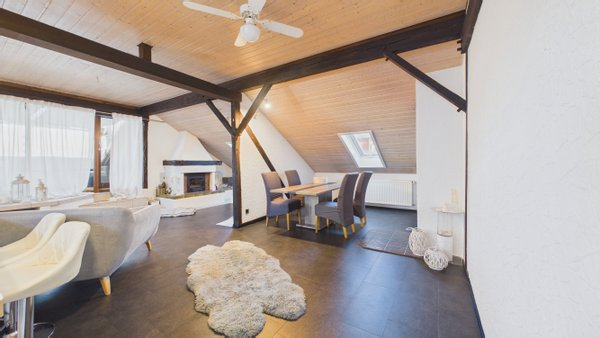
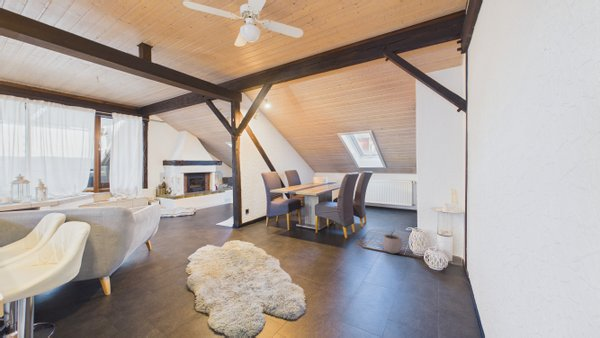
+ plant pot (392, 240)
